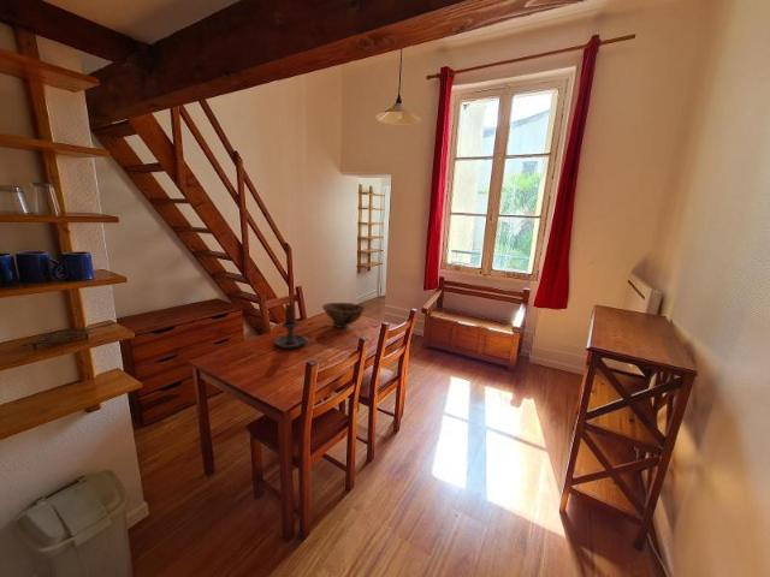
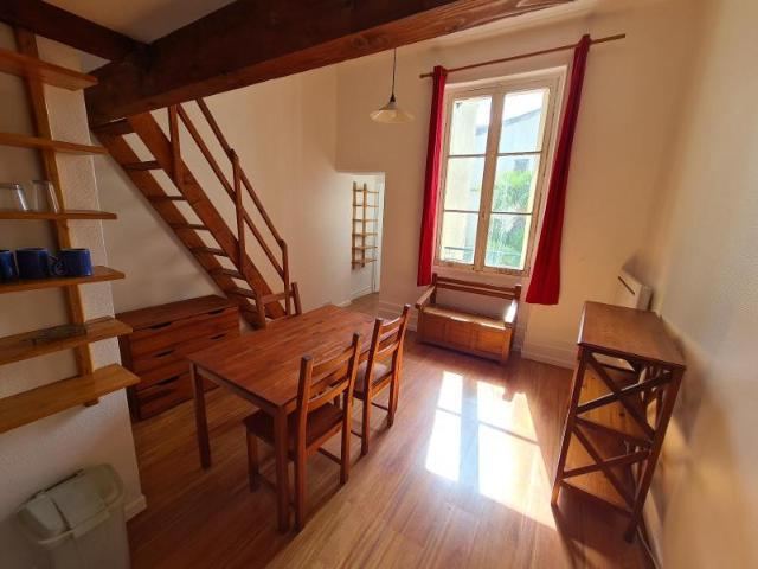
- bowl (343, 316)
- candle holder (294, 323)
